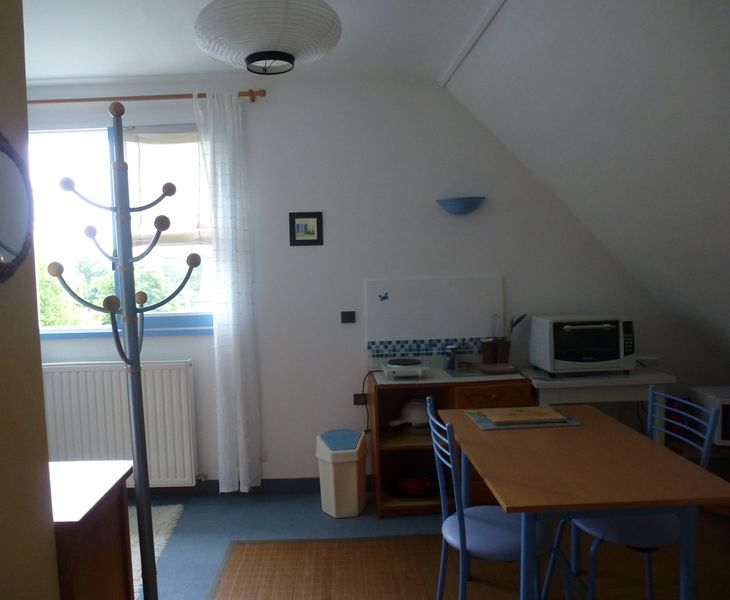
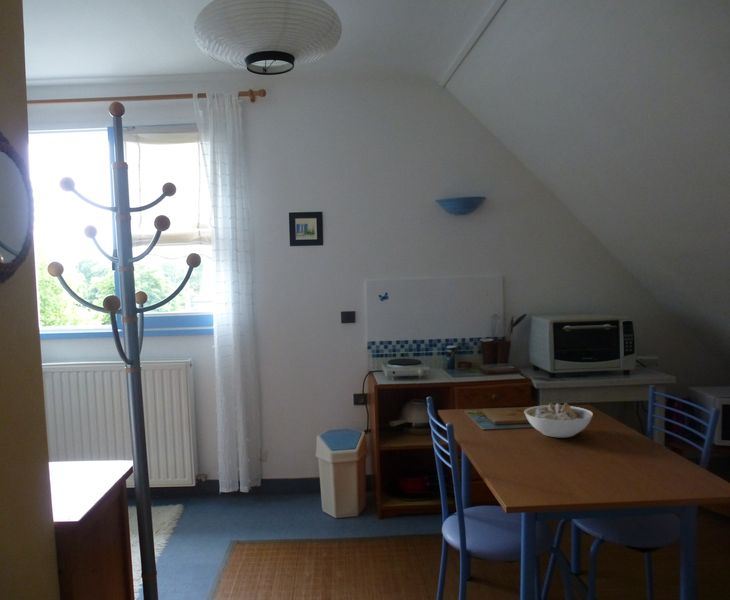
+ bowl (558, 419)
